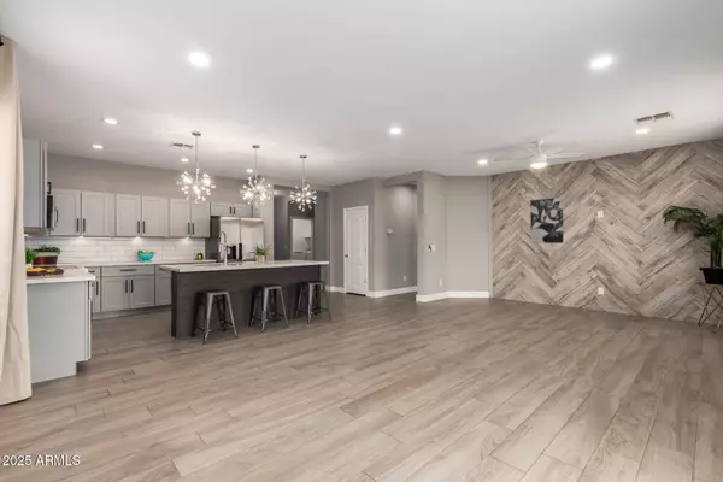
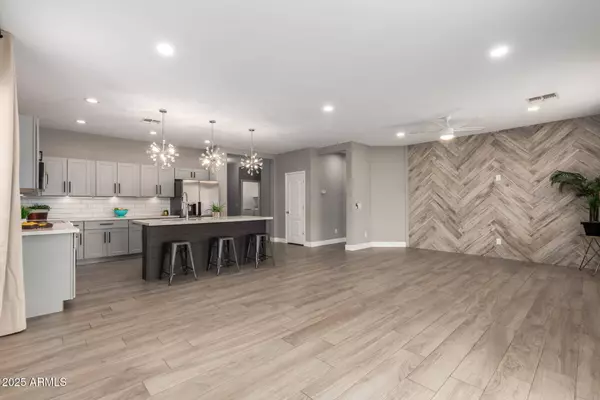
- wall art (546, 221)
